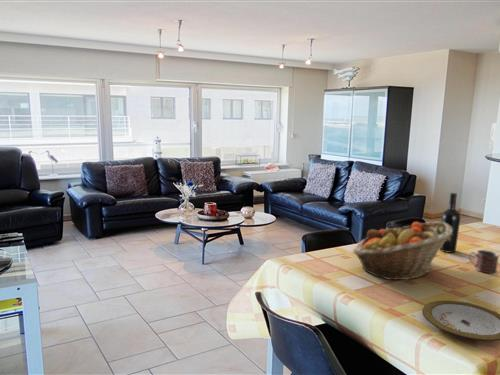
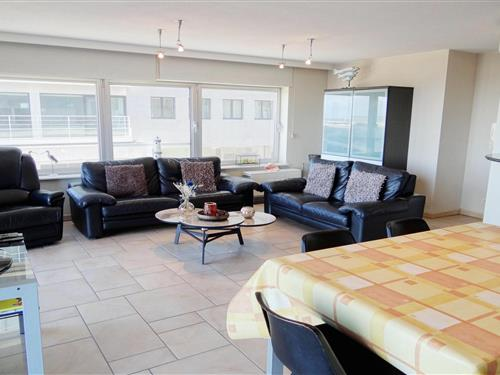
- mug (482, 260)
- plate (466, 321)
- wine bottle (450, 222)
- fruit basket (401, 245)
